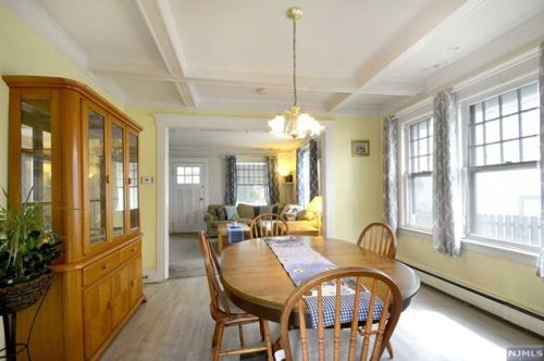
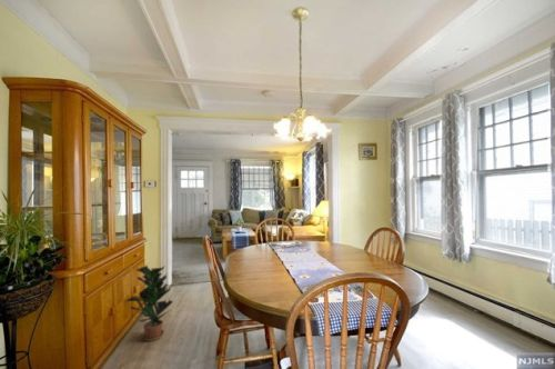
+ potted plant (148, 301)
